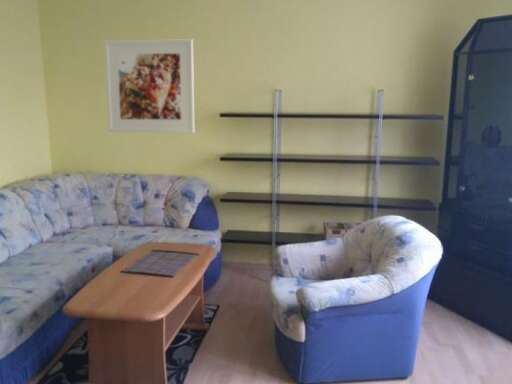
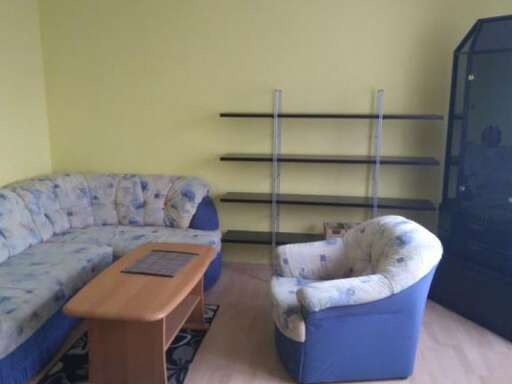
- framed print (149, 87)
